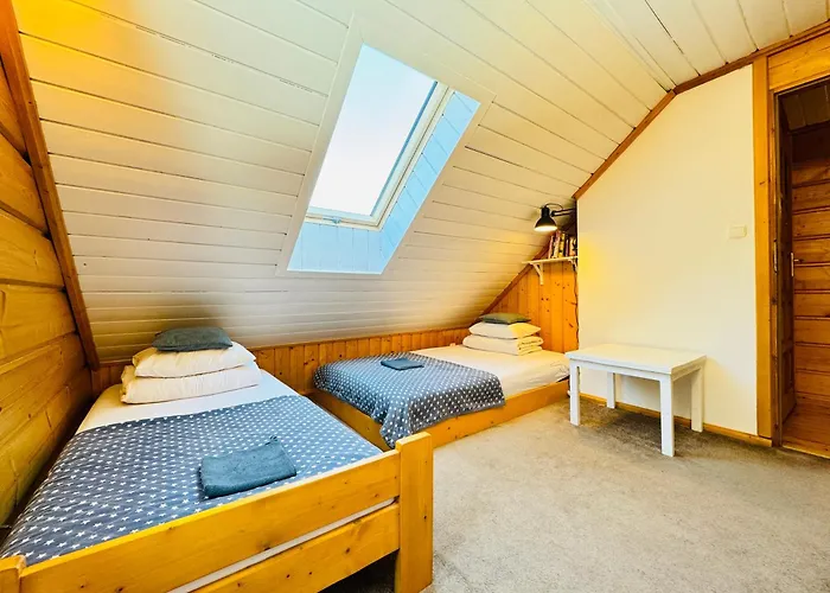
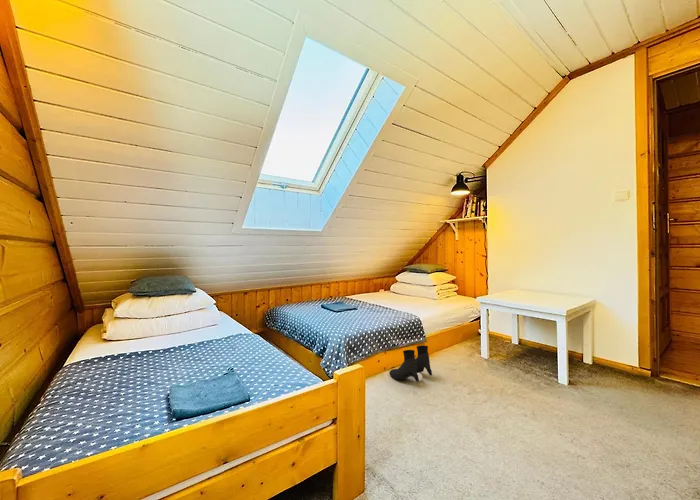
+ boots (409, 360)
